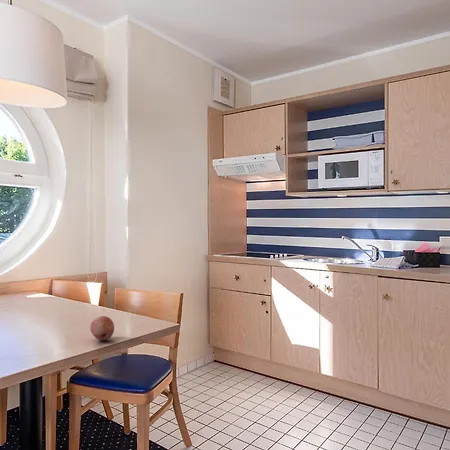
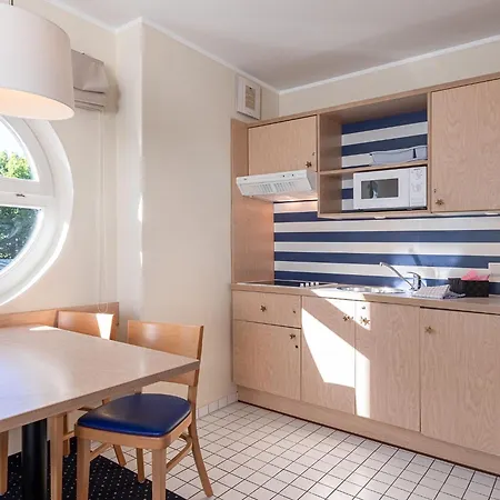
- fruit (102, 328)
